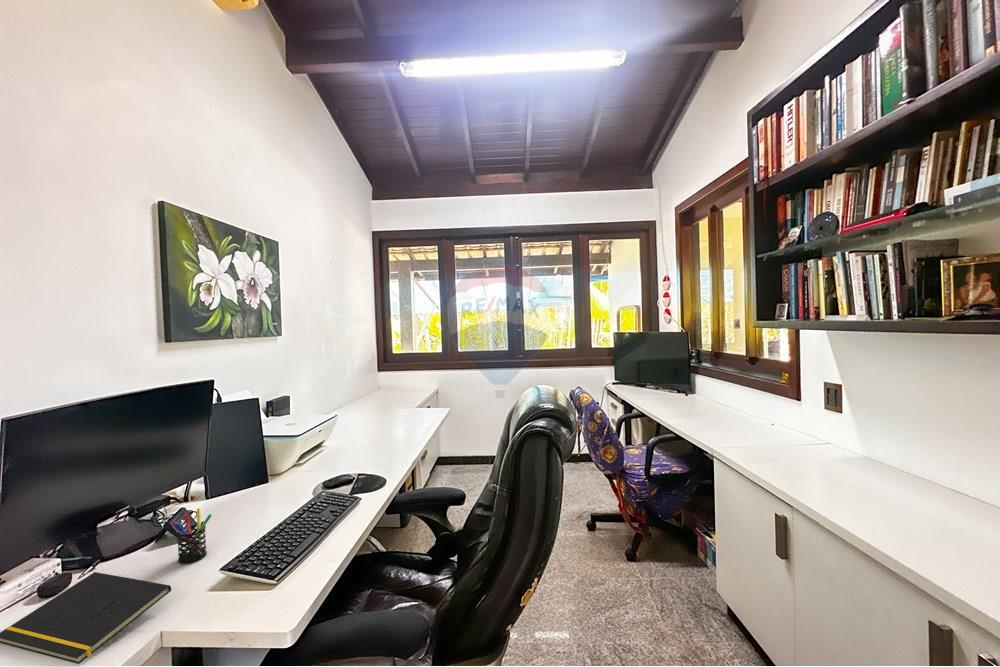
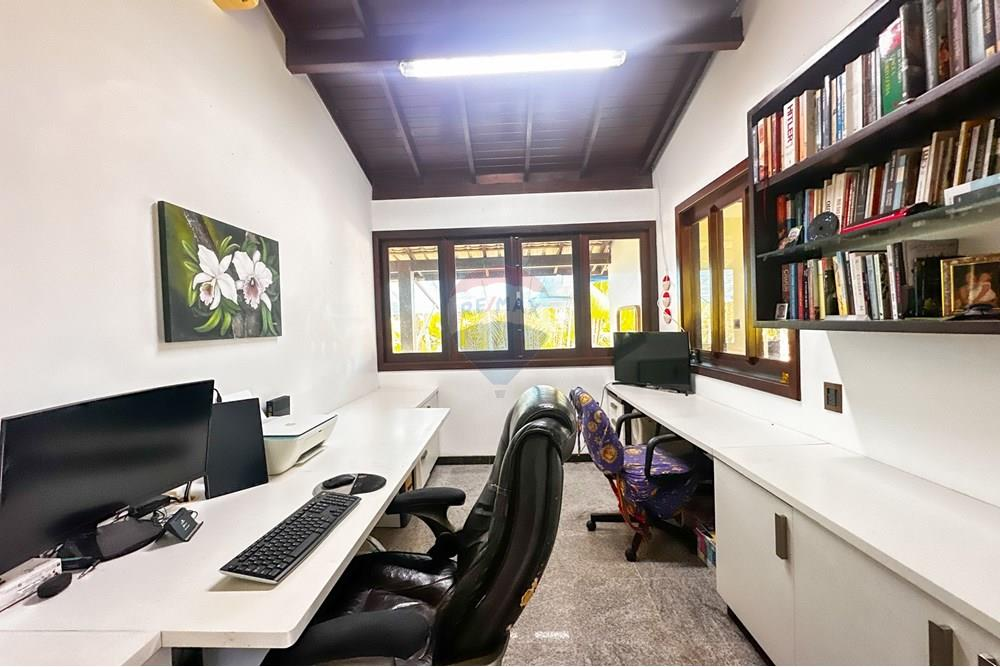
- notepad (87, 612)
- pen holder (194, 533)
